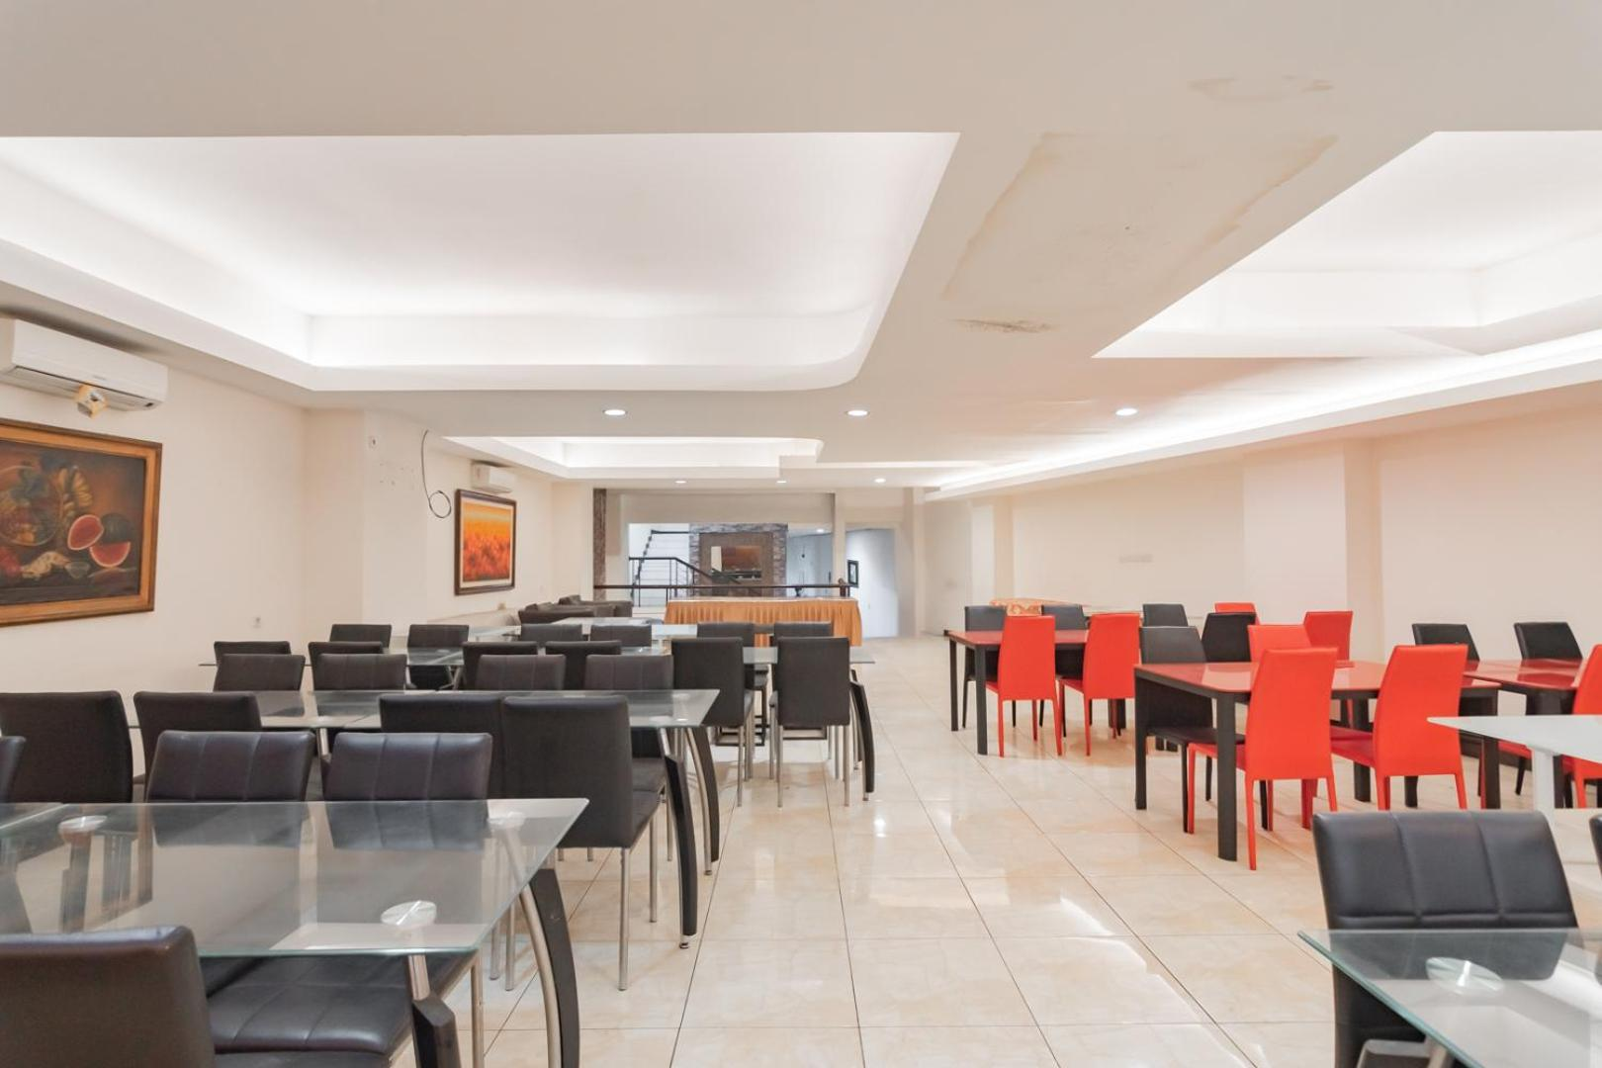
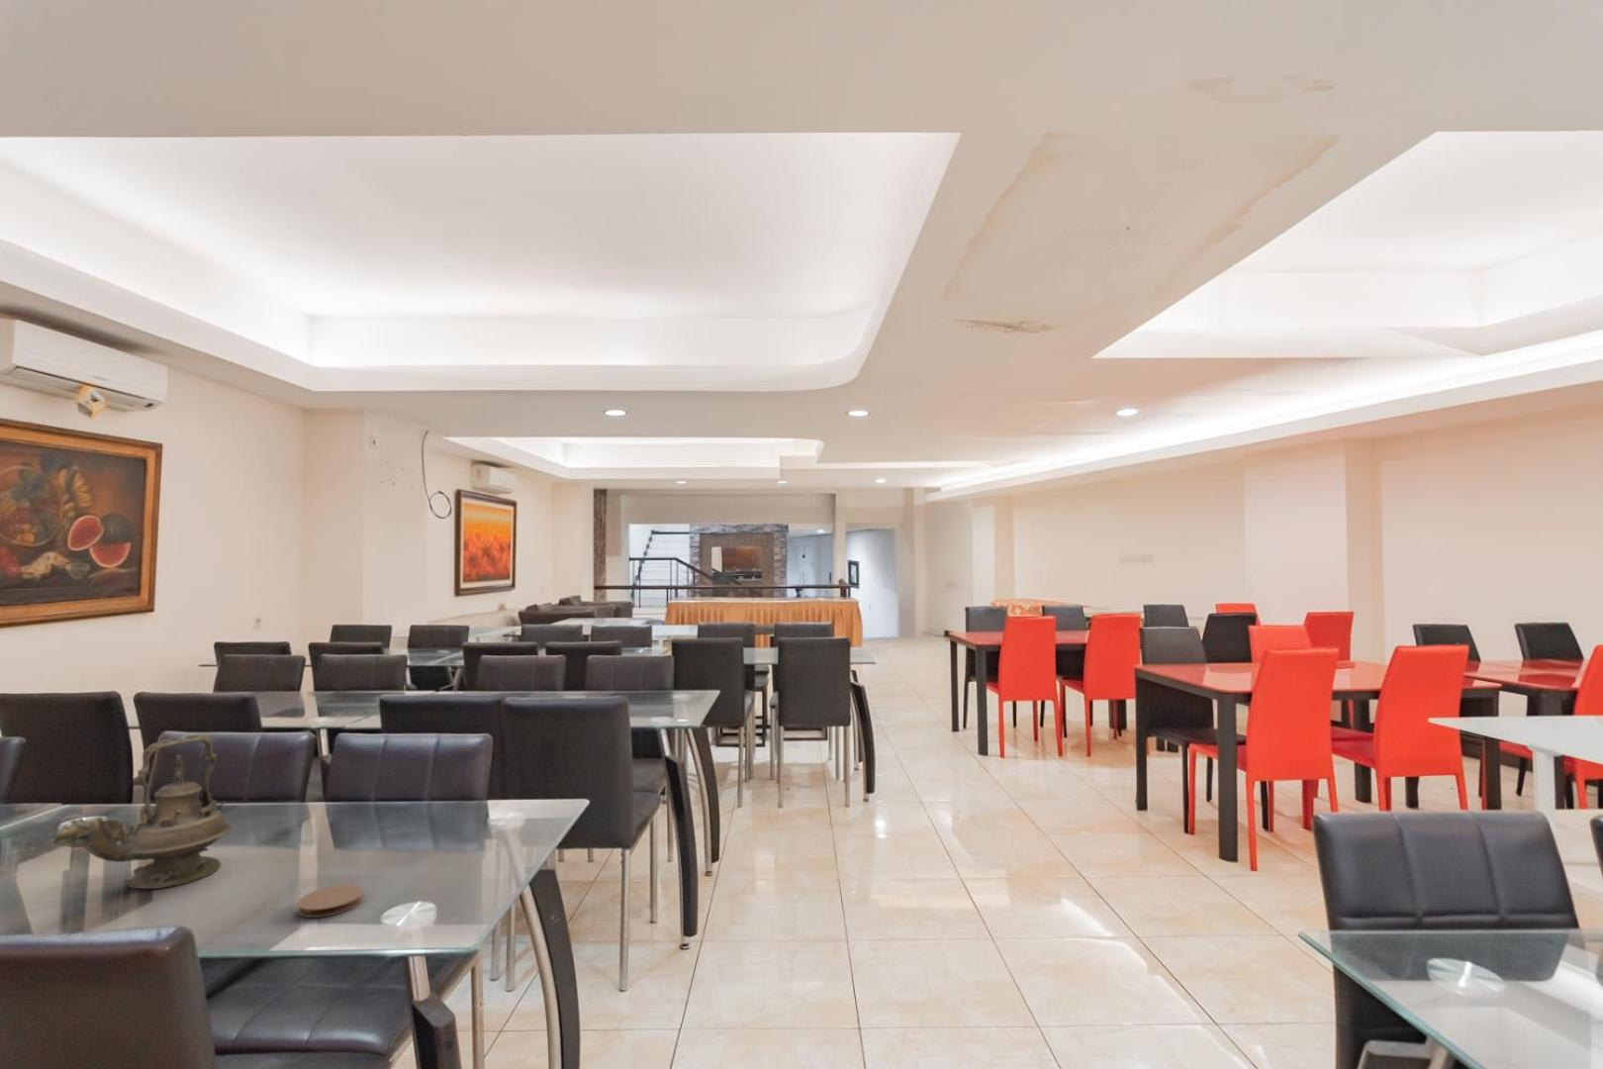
+ coaster (330, 900)
+ teapot (144, 814)
